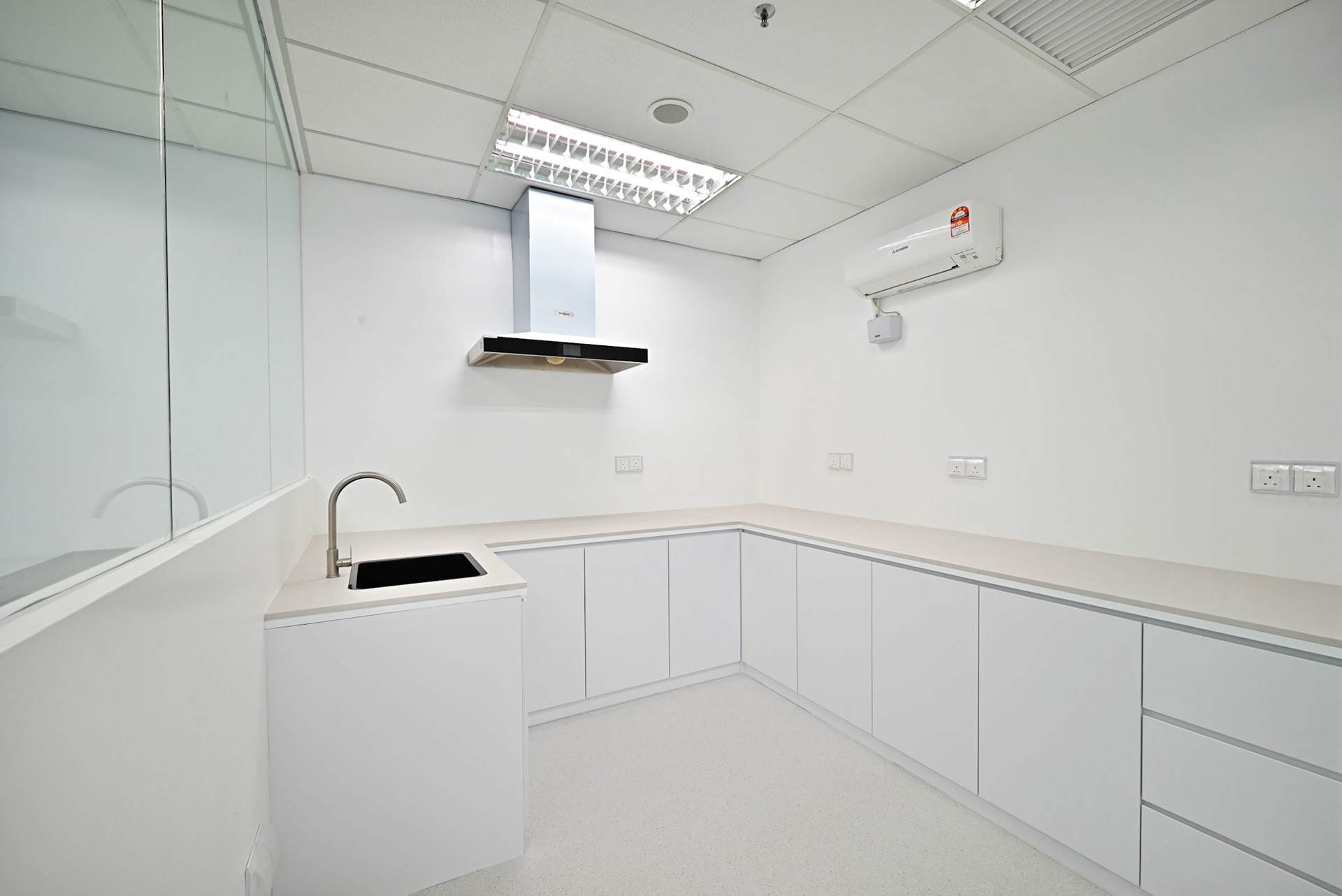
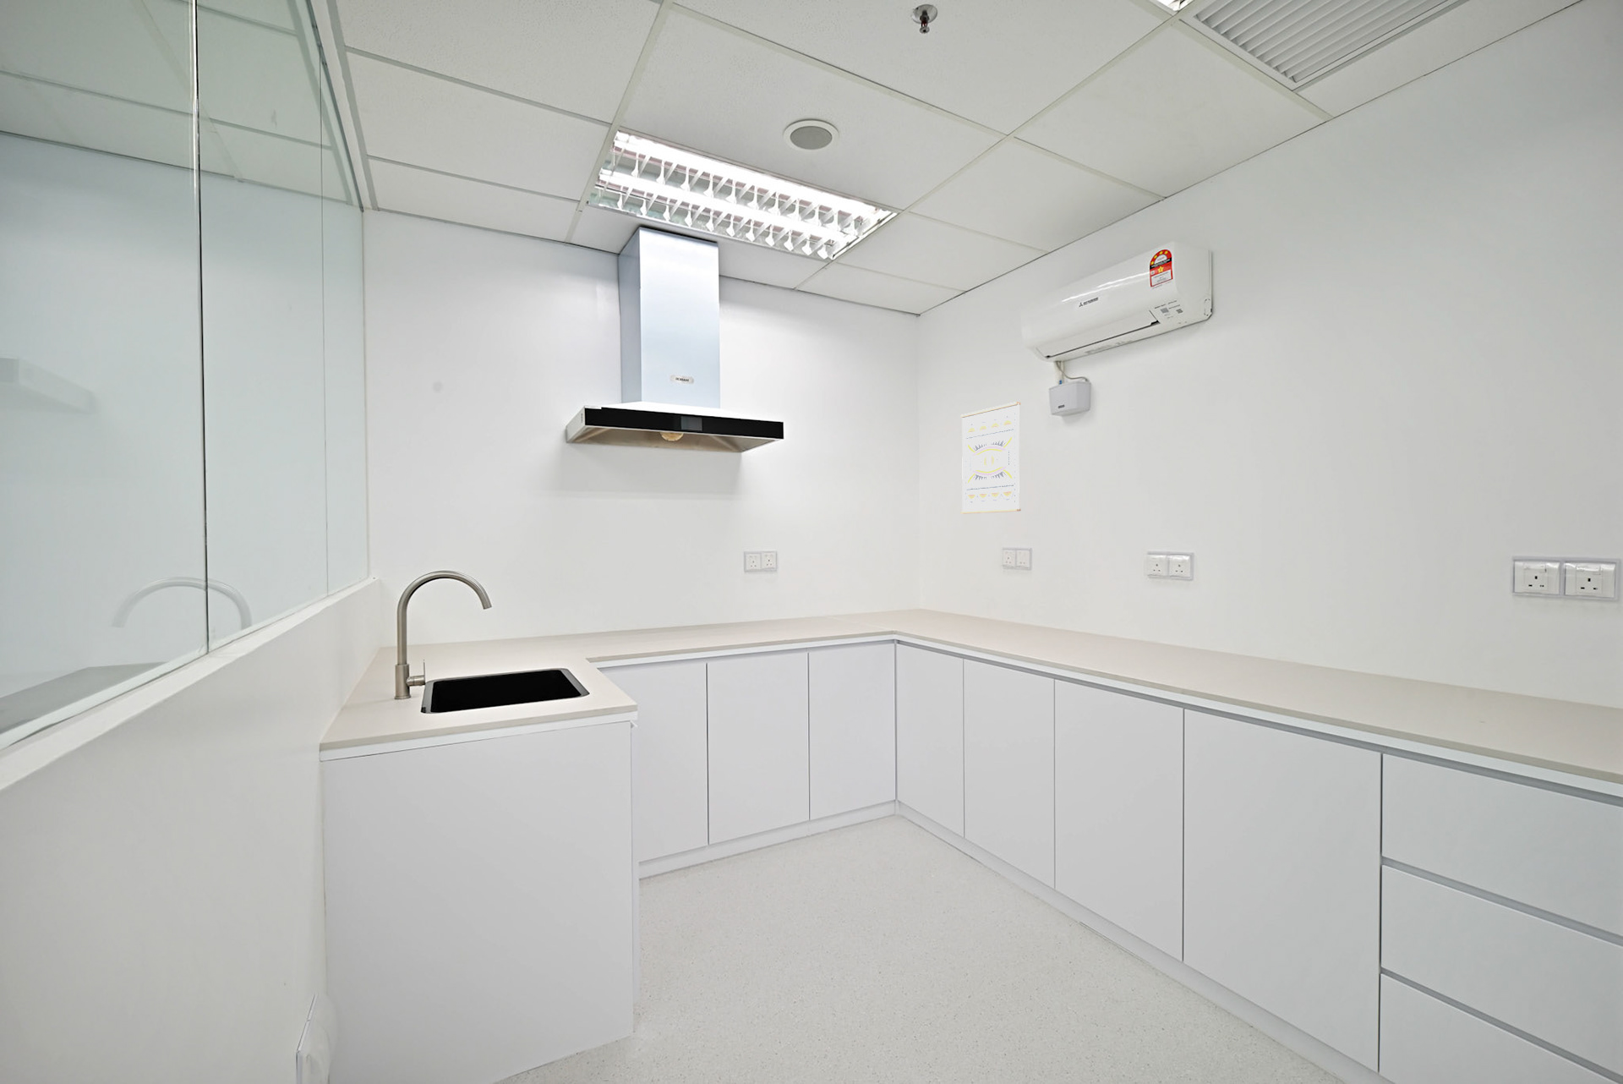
+ wall art (989, 460)
